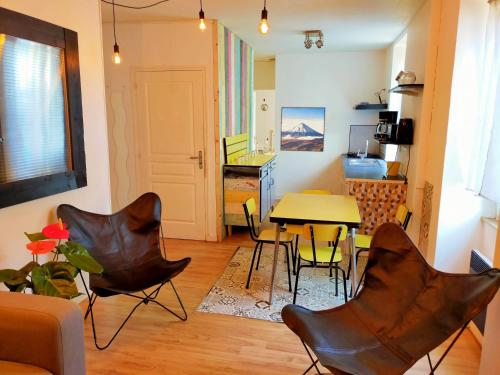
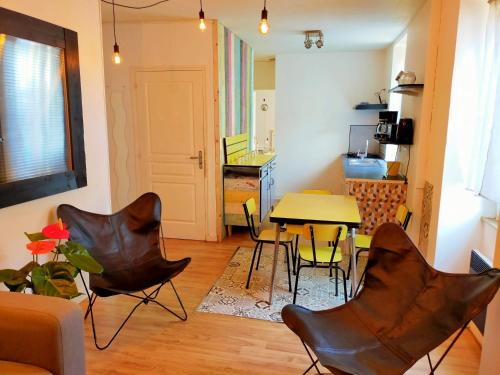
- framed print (302, 129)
